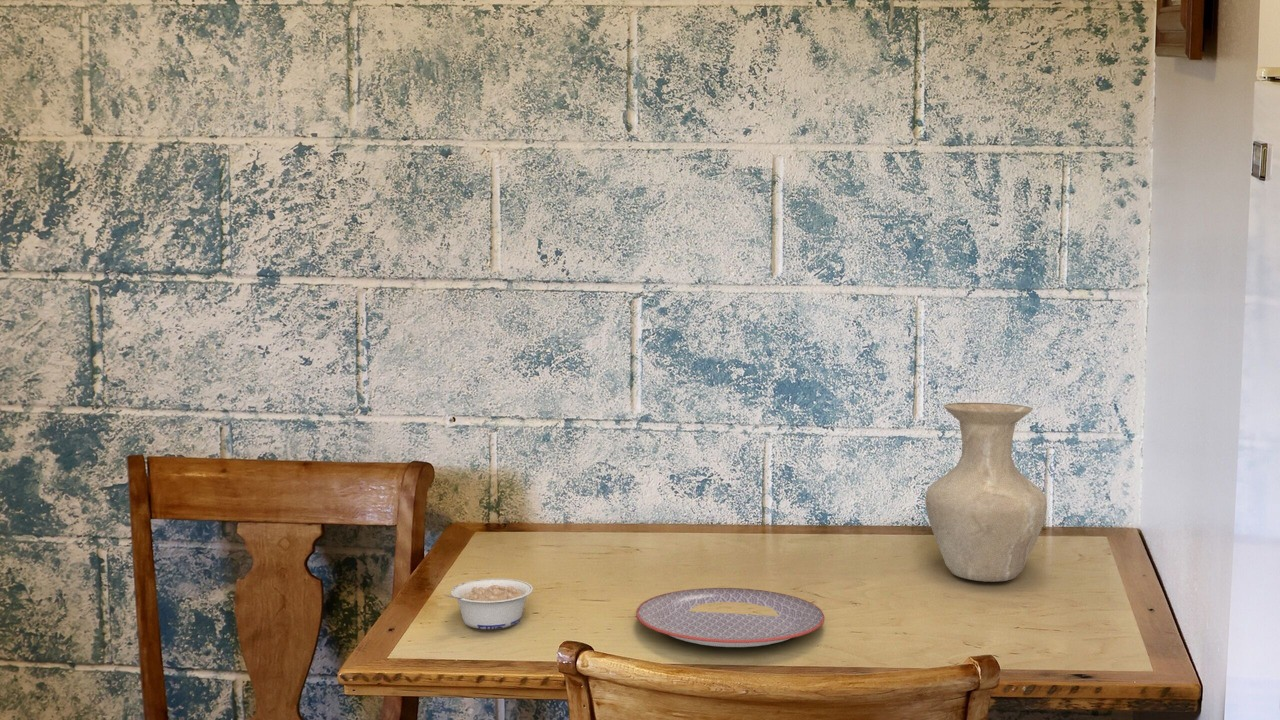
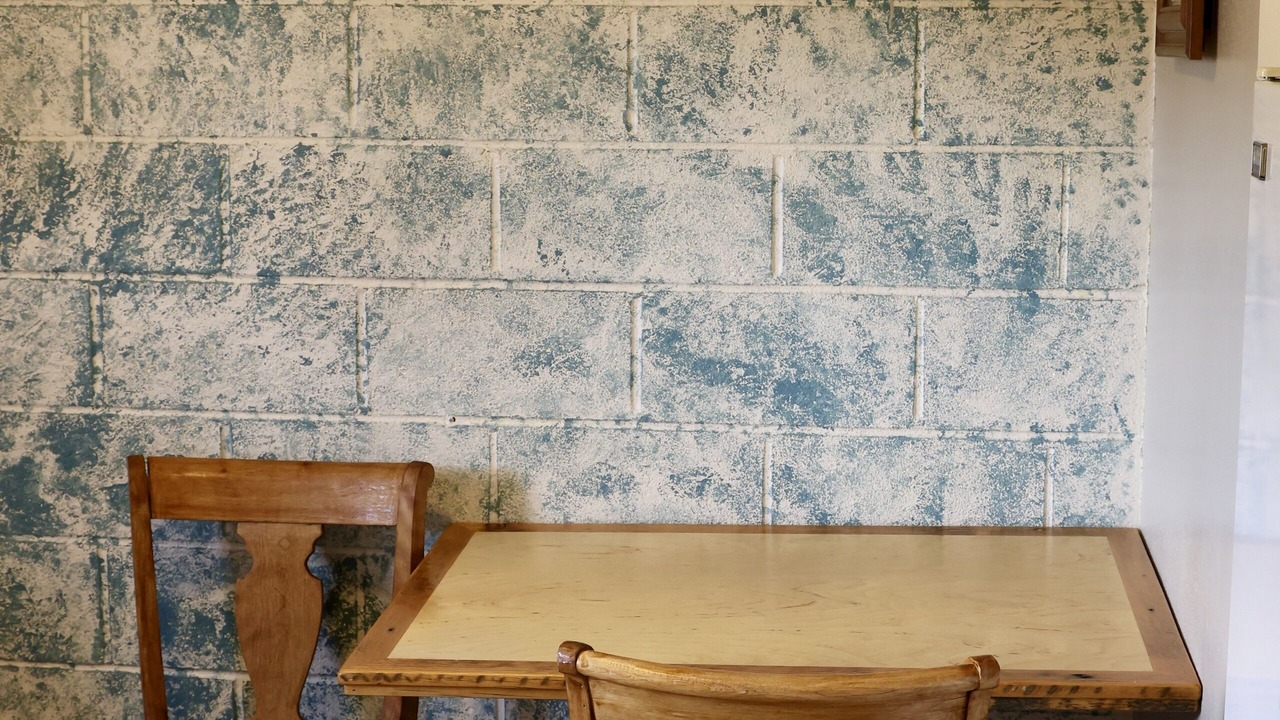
- plate (729, 619)
- vase (985, 492)
- legume (491, 602)
